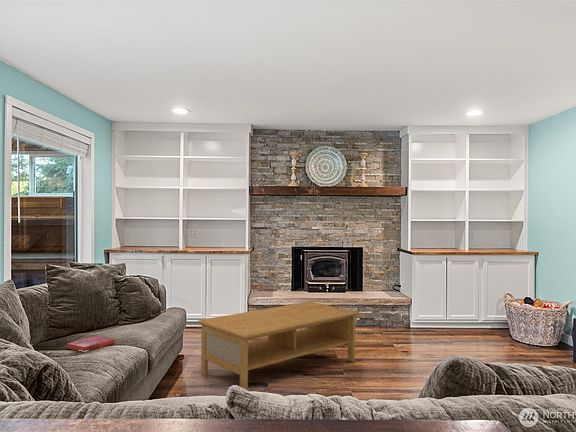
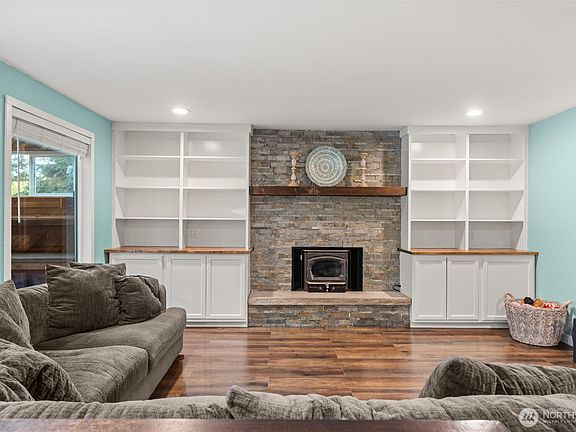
- hardback book (91, 343)
- coffee table (281, 341)
